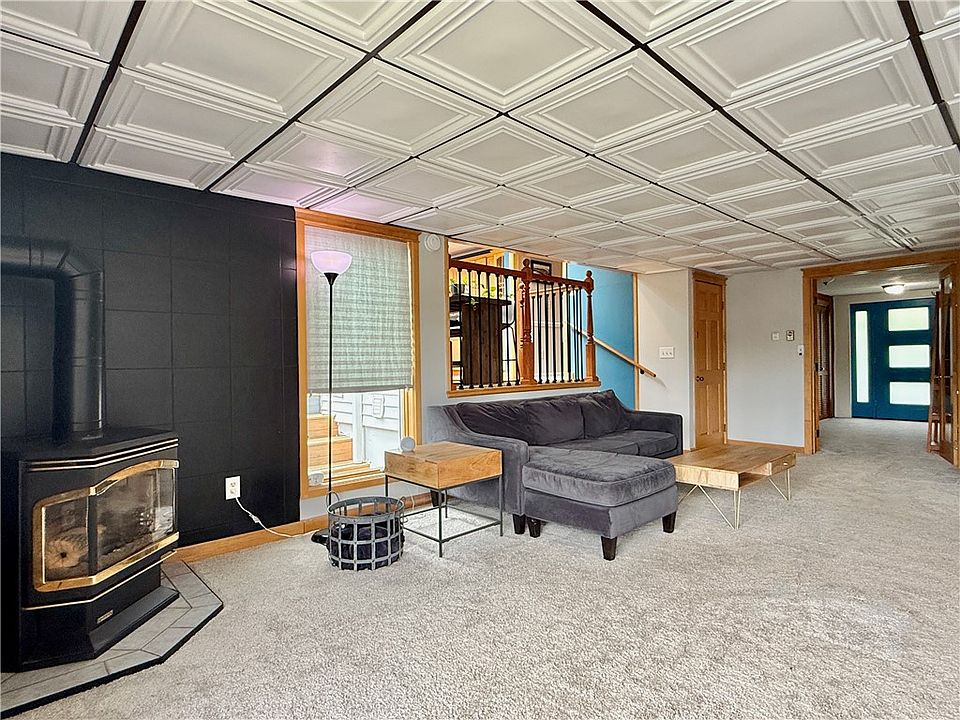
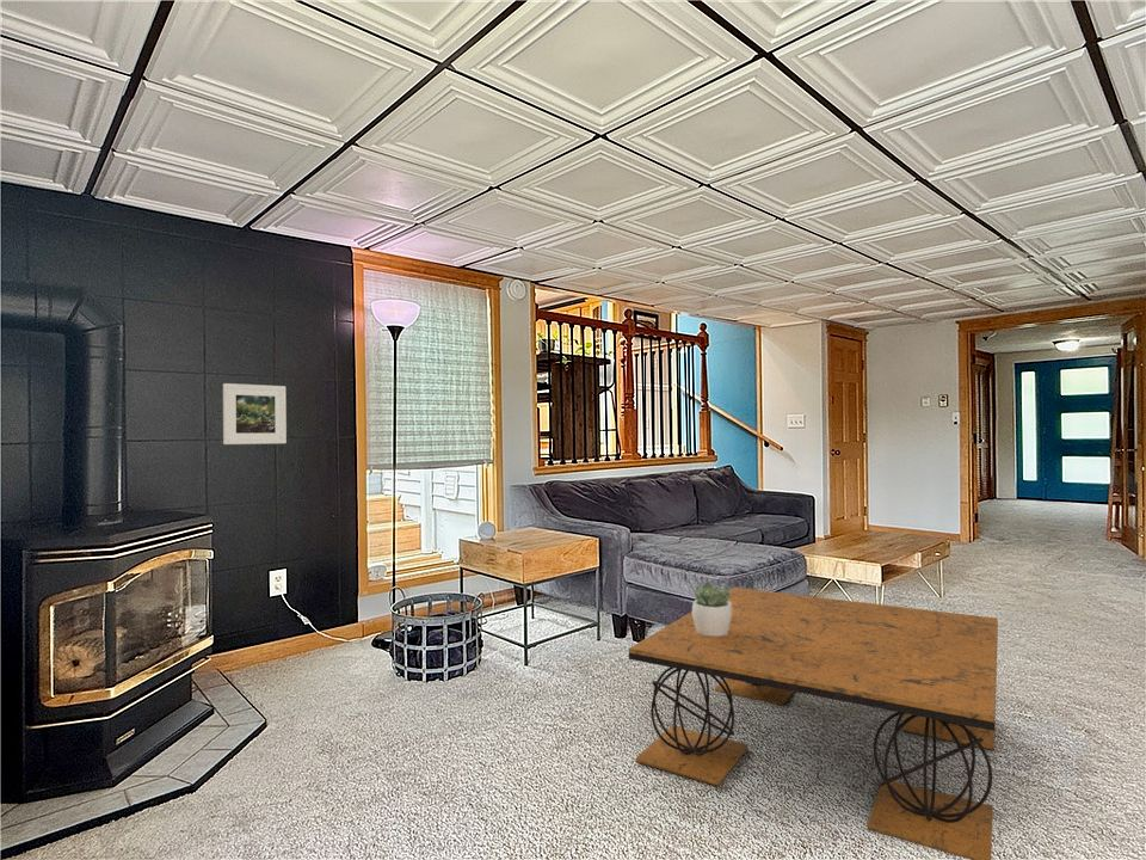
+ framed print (255, 413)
+ succulent plant (711, 608)
+ coffee table (825, 686)
